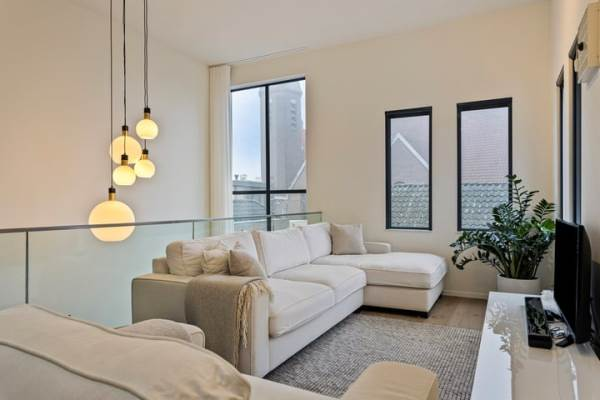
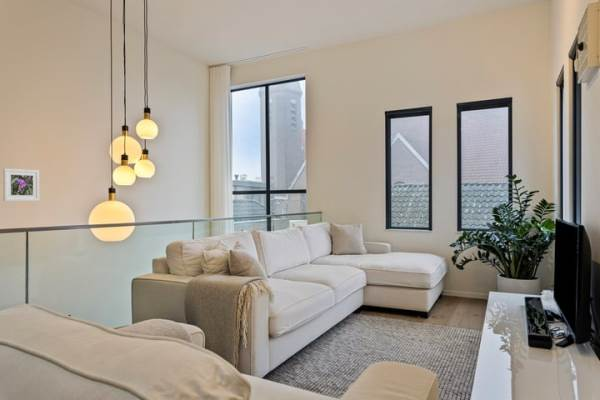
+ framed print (21, 185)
